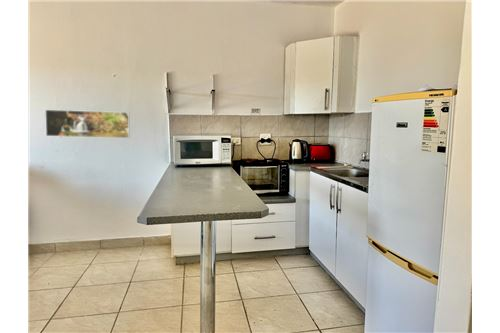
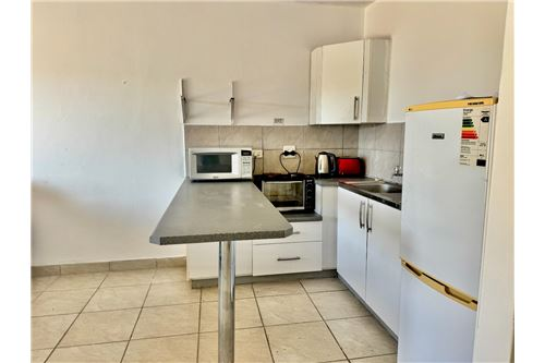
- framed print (88, 124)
